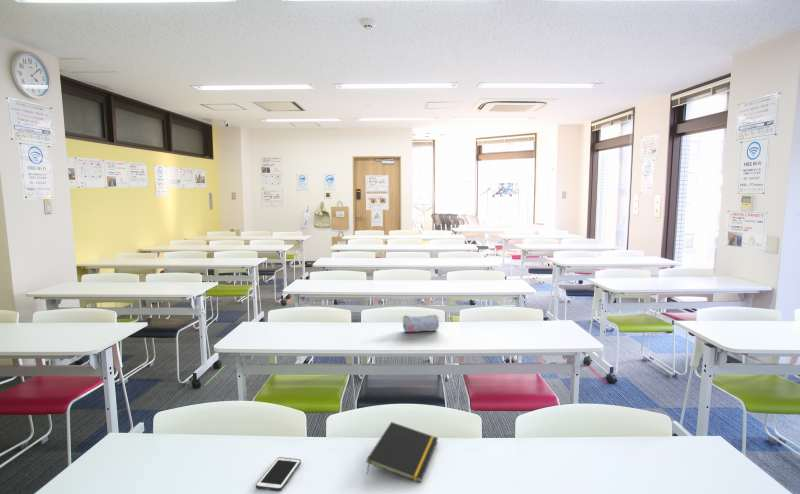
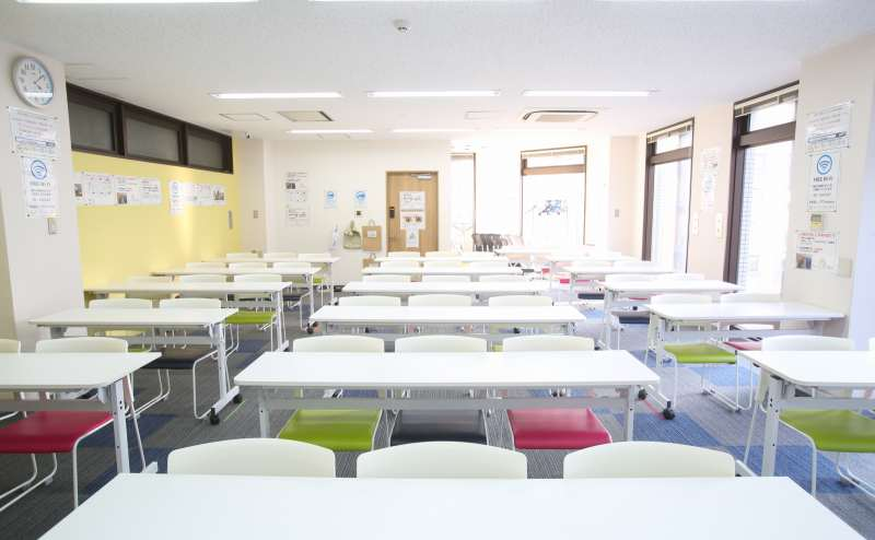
- notepad (404, 449)
- cell phone (279, 473)
- pencil case (420, 322)
